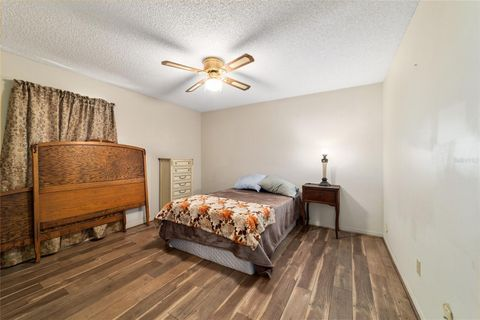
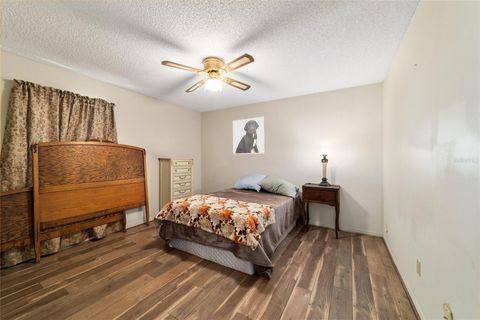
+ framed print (248, 136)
